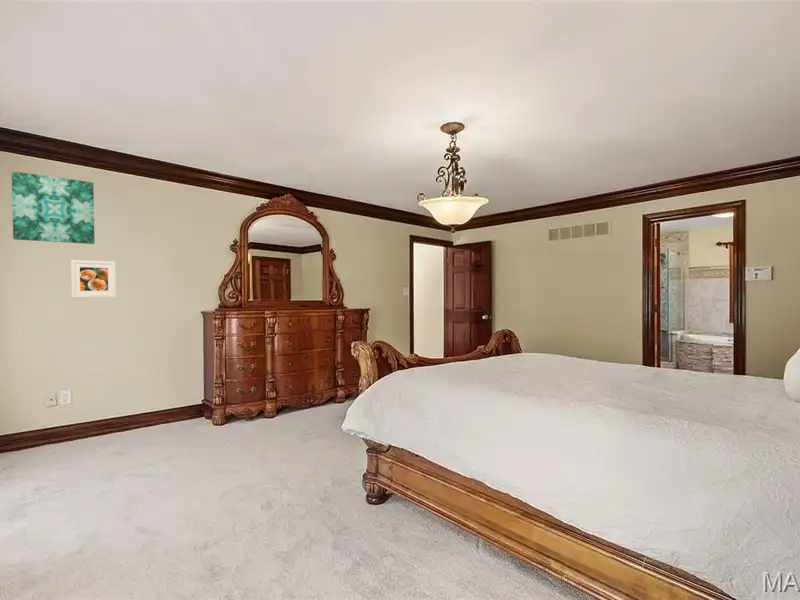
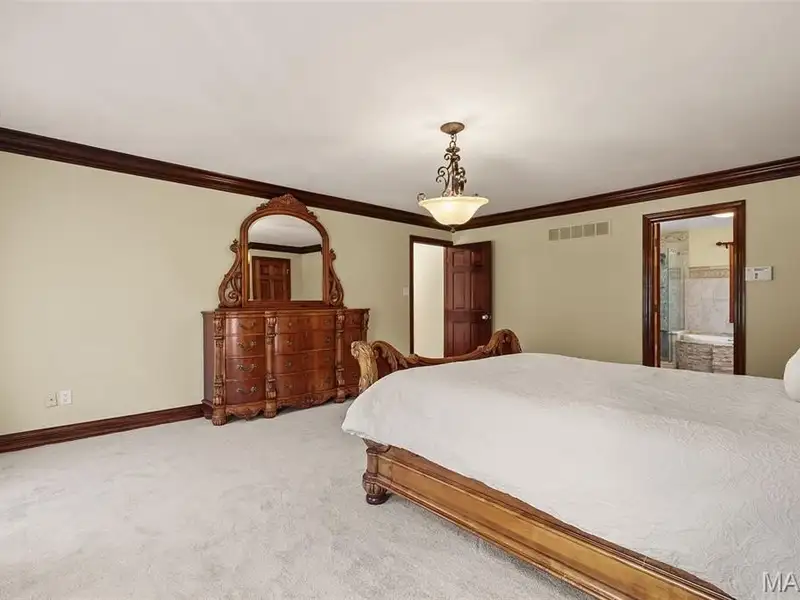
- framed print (94, 279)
- wall art (54, 209)
